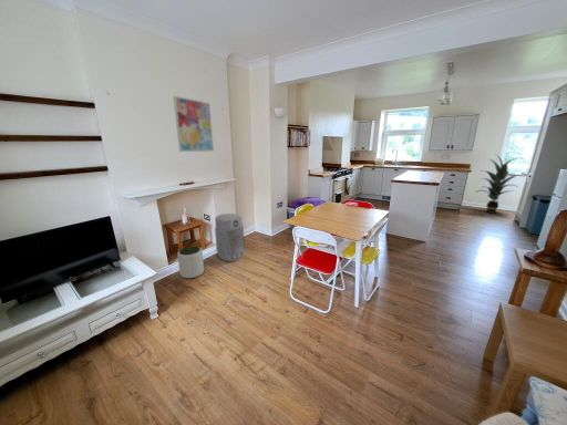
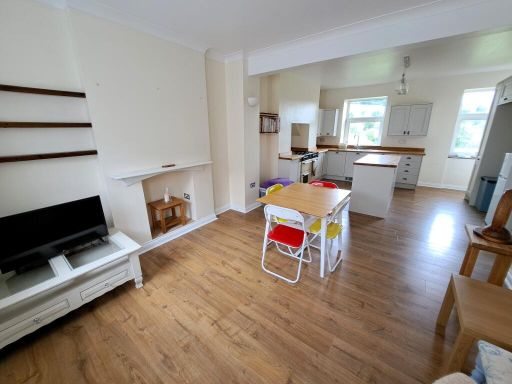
- wall art (195, 126)
- plant pot (190, 261)
- air purifier (229, 236)
- indoor plant (494, 184)
